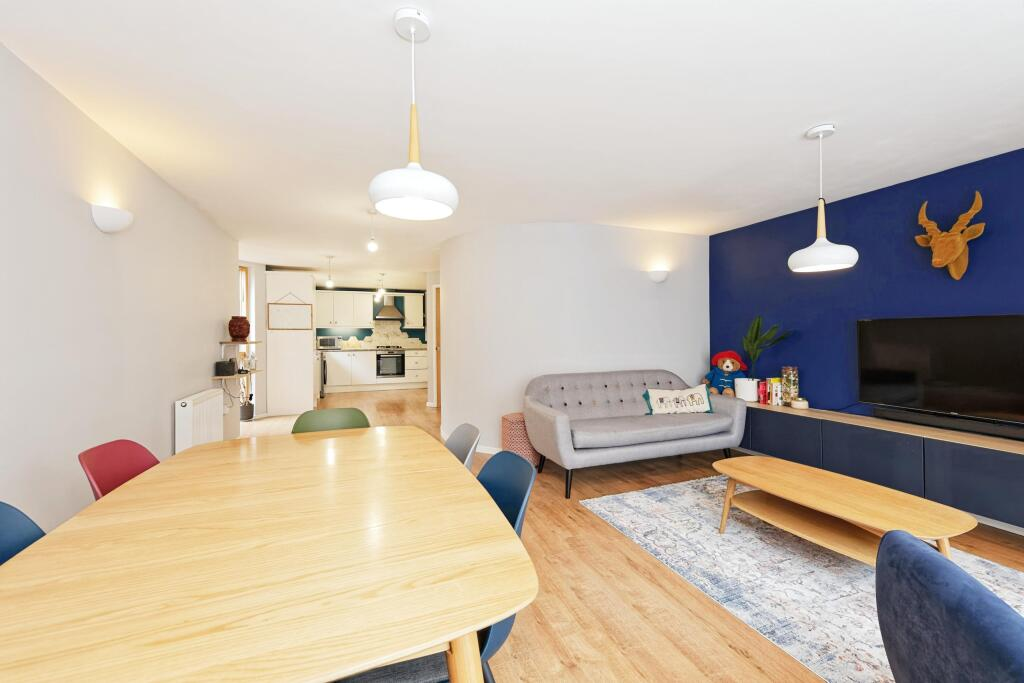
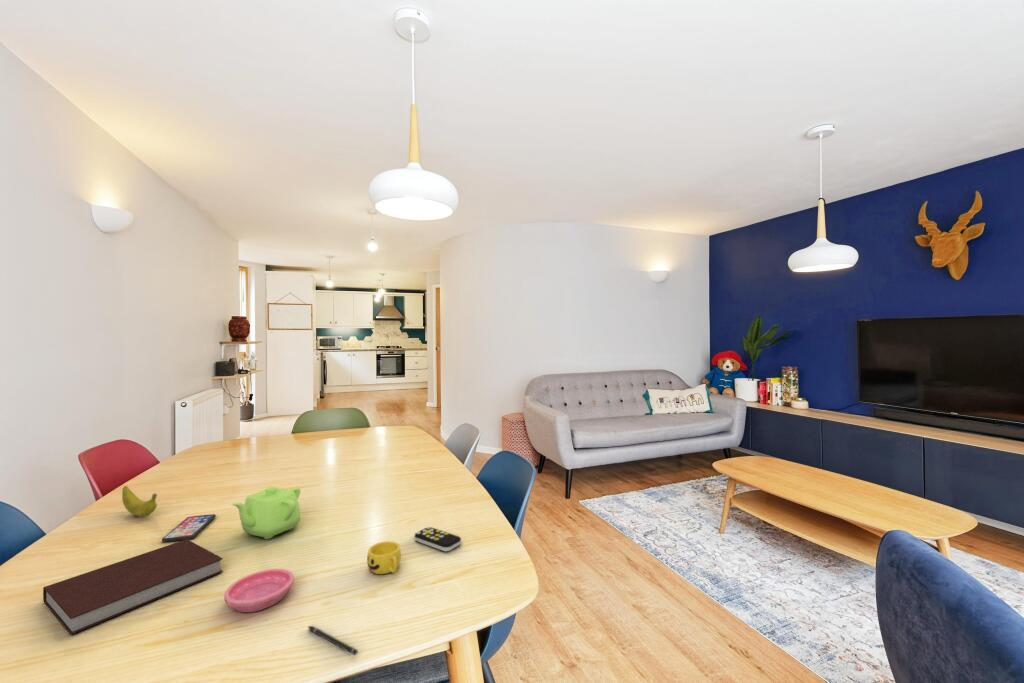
+ teapot (272, 511)
+ pen (330, 638)
+ saucer (260, 591)
+ cup (386, 559)
+ banana (139, 502)
+ smartphone (190, 527)
+ remote control (437, 538)
+ notebook (138, 578)
